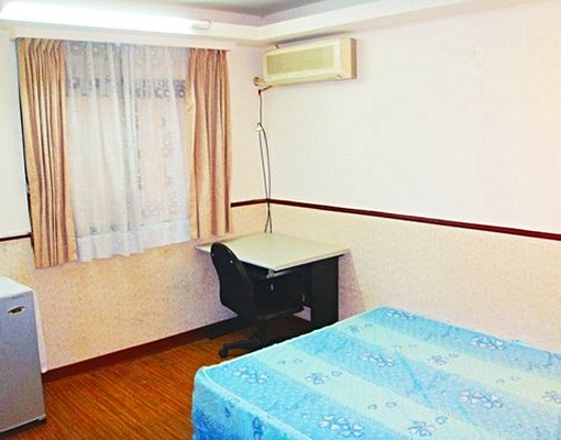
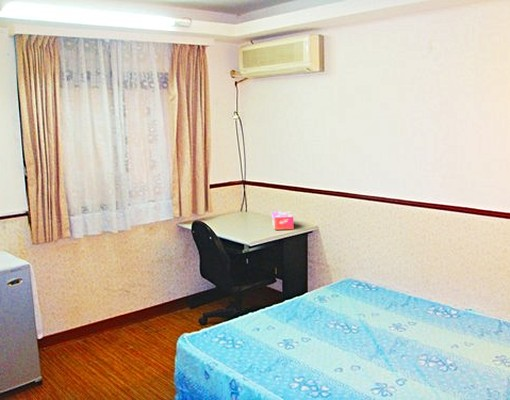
+ tissue box (282, 220)
